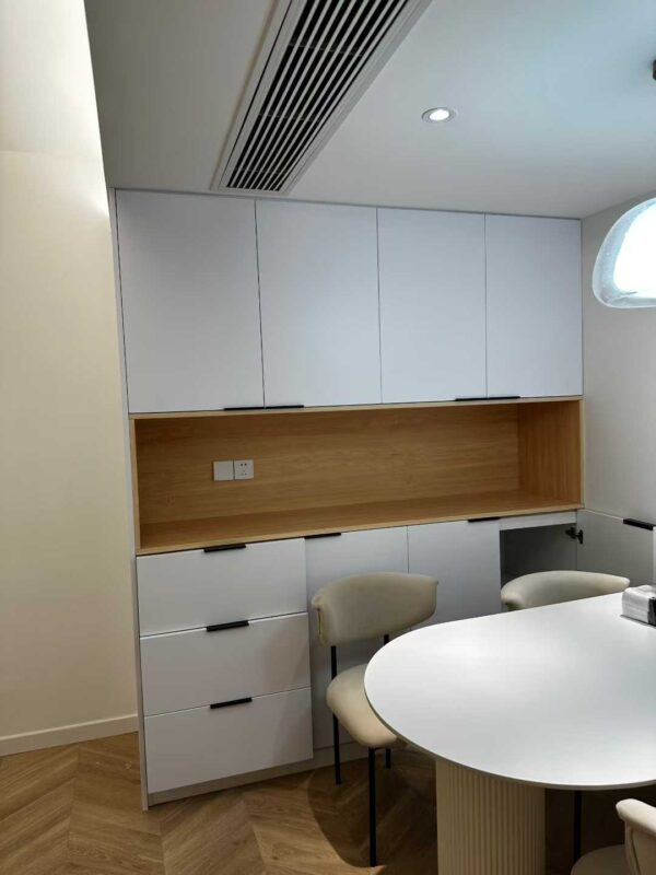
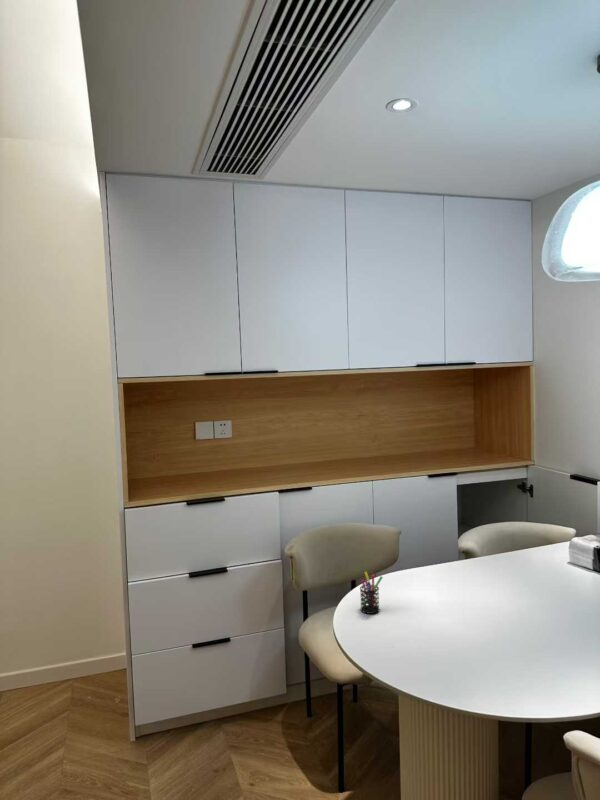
+ pen holder (371, 590)
